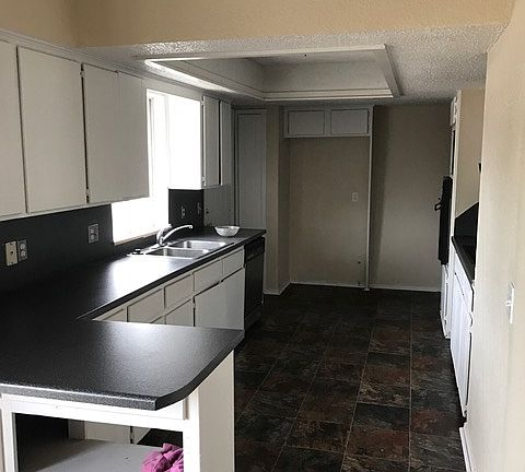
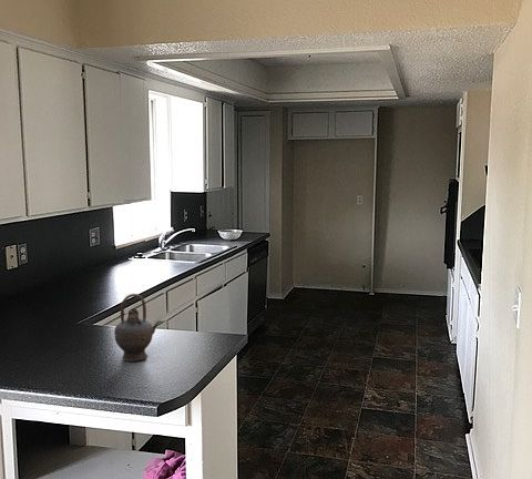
+ teapot (137, 326)
